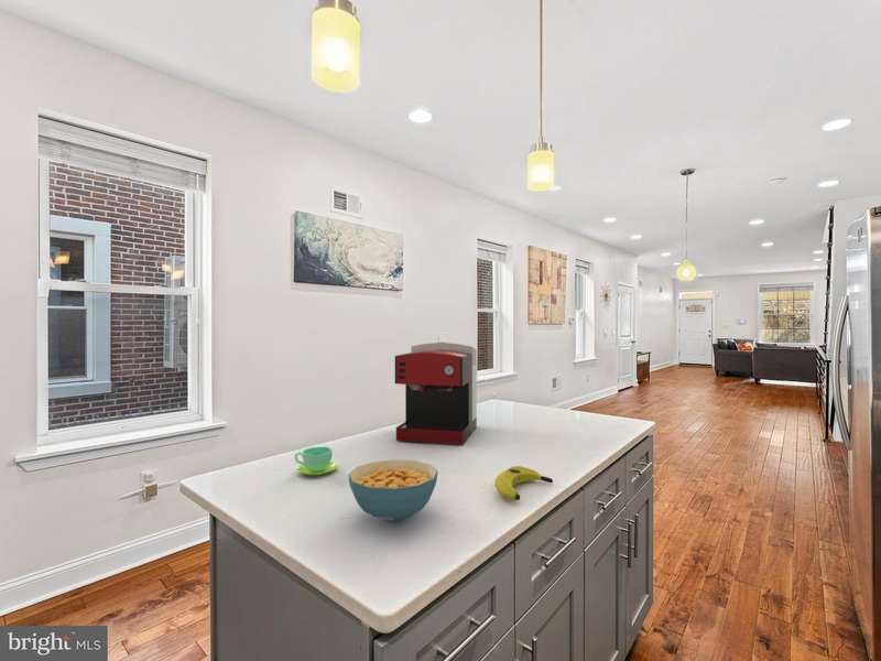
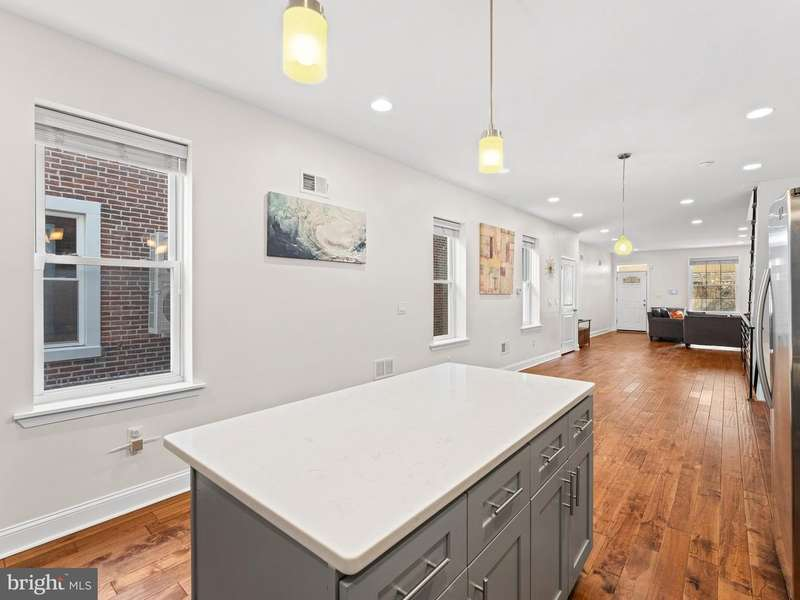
- banana (524, 480)
- cereal bowl (393, 494)
- cup (316, 460)
- coffee maker (435, 389)
